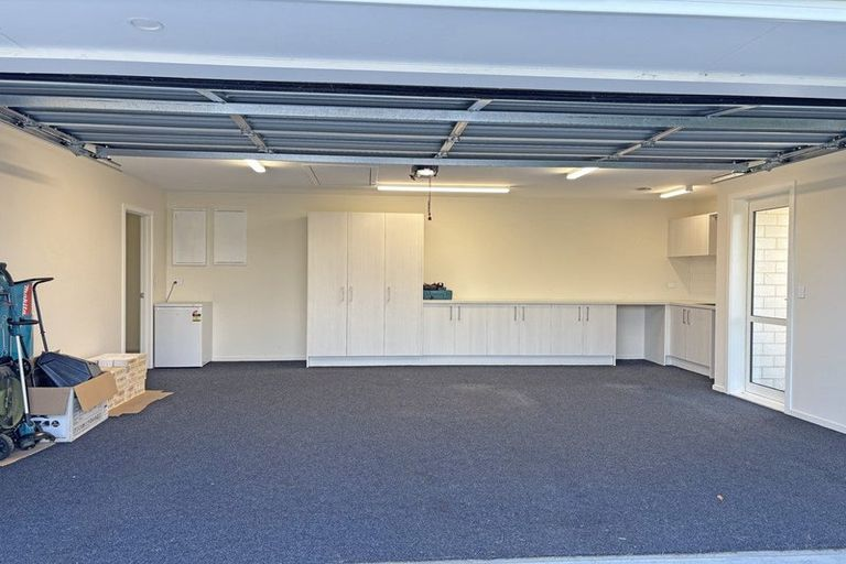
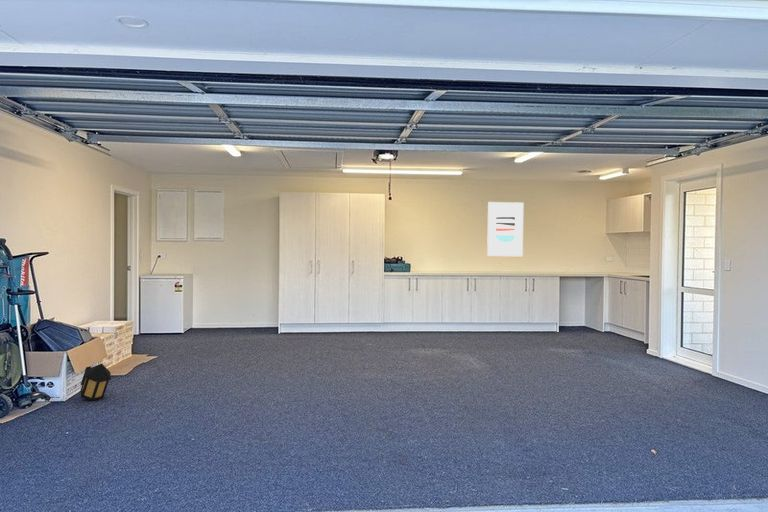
+ lantern (94, 380)
+ wall art (505, 229)
